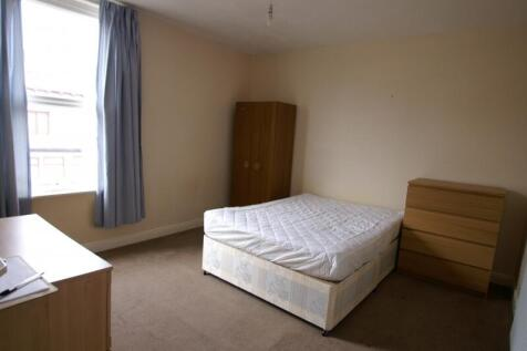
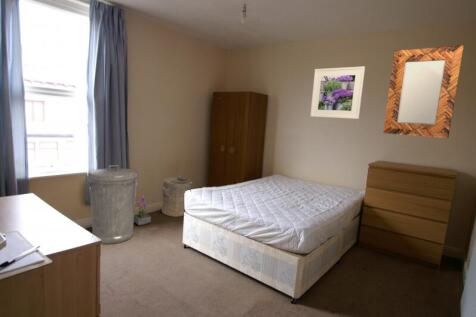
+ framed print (336, 93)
+ home mirror (420, 92)
+ potted plant (142, 209)
+ trash can (113, 201)
+ laundry hamper (175, 194)
